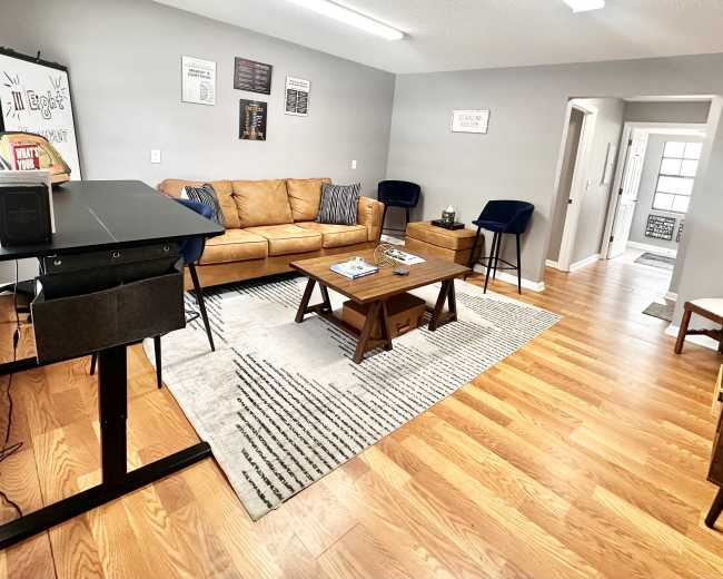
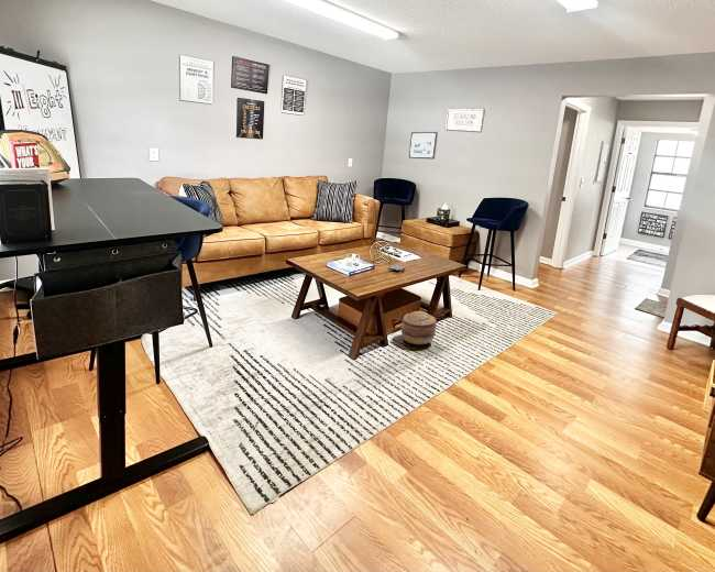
+ basket (418, 327)
+ picture frame (422, 145)
